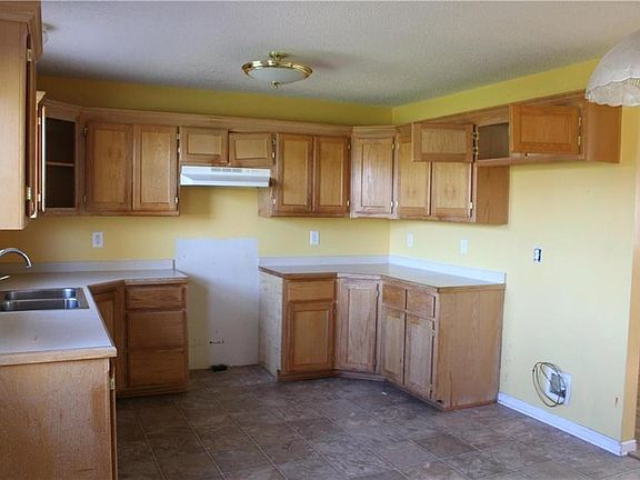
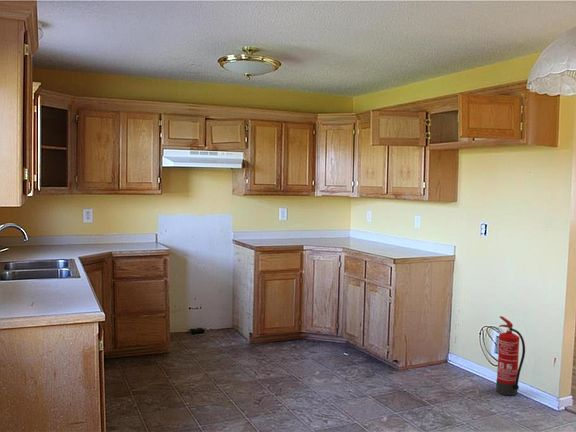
+ fire extinguisher (511, 356)
